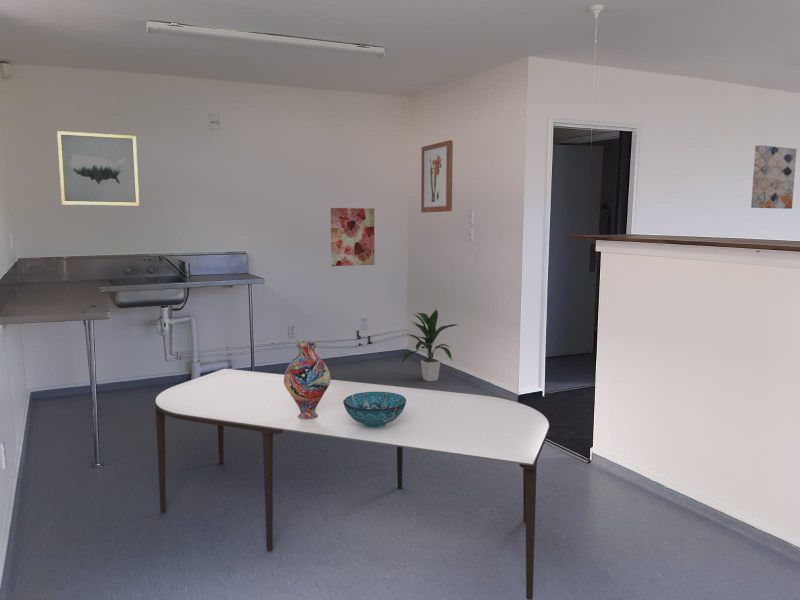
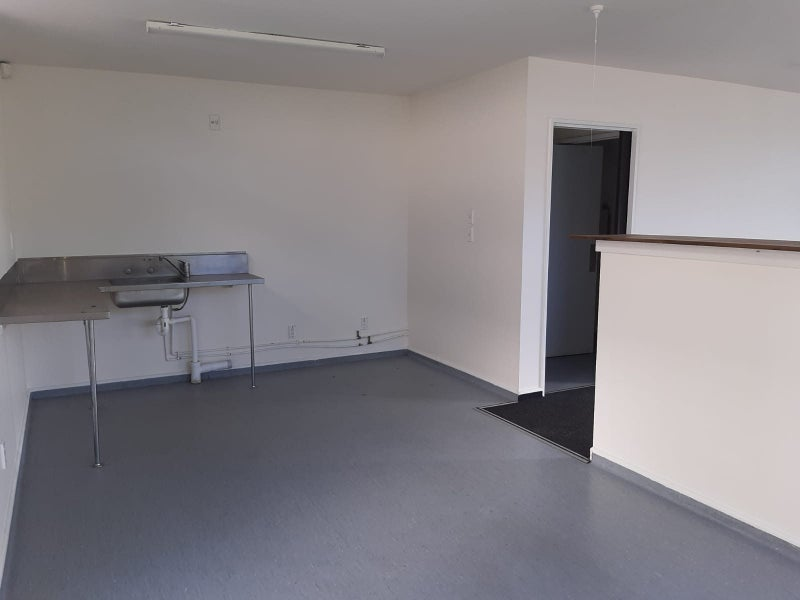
- wall art (436, 178)
- wall art (352, 237)
- indoor plant (427, 343)
- wall art (773, 177)
- wall art (99, 169)
- dining table (341, 438)
- vase (307, 380)
- decorative bowl (375, 411)
